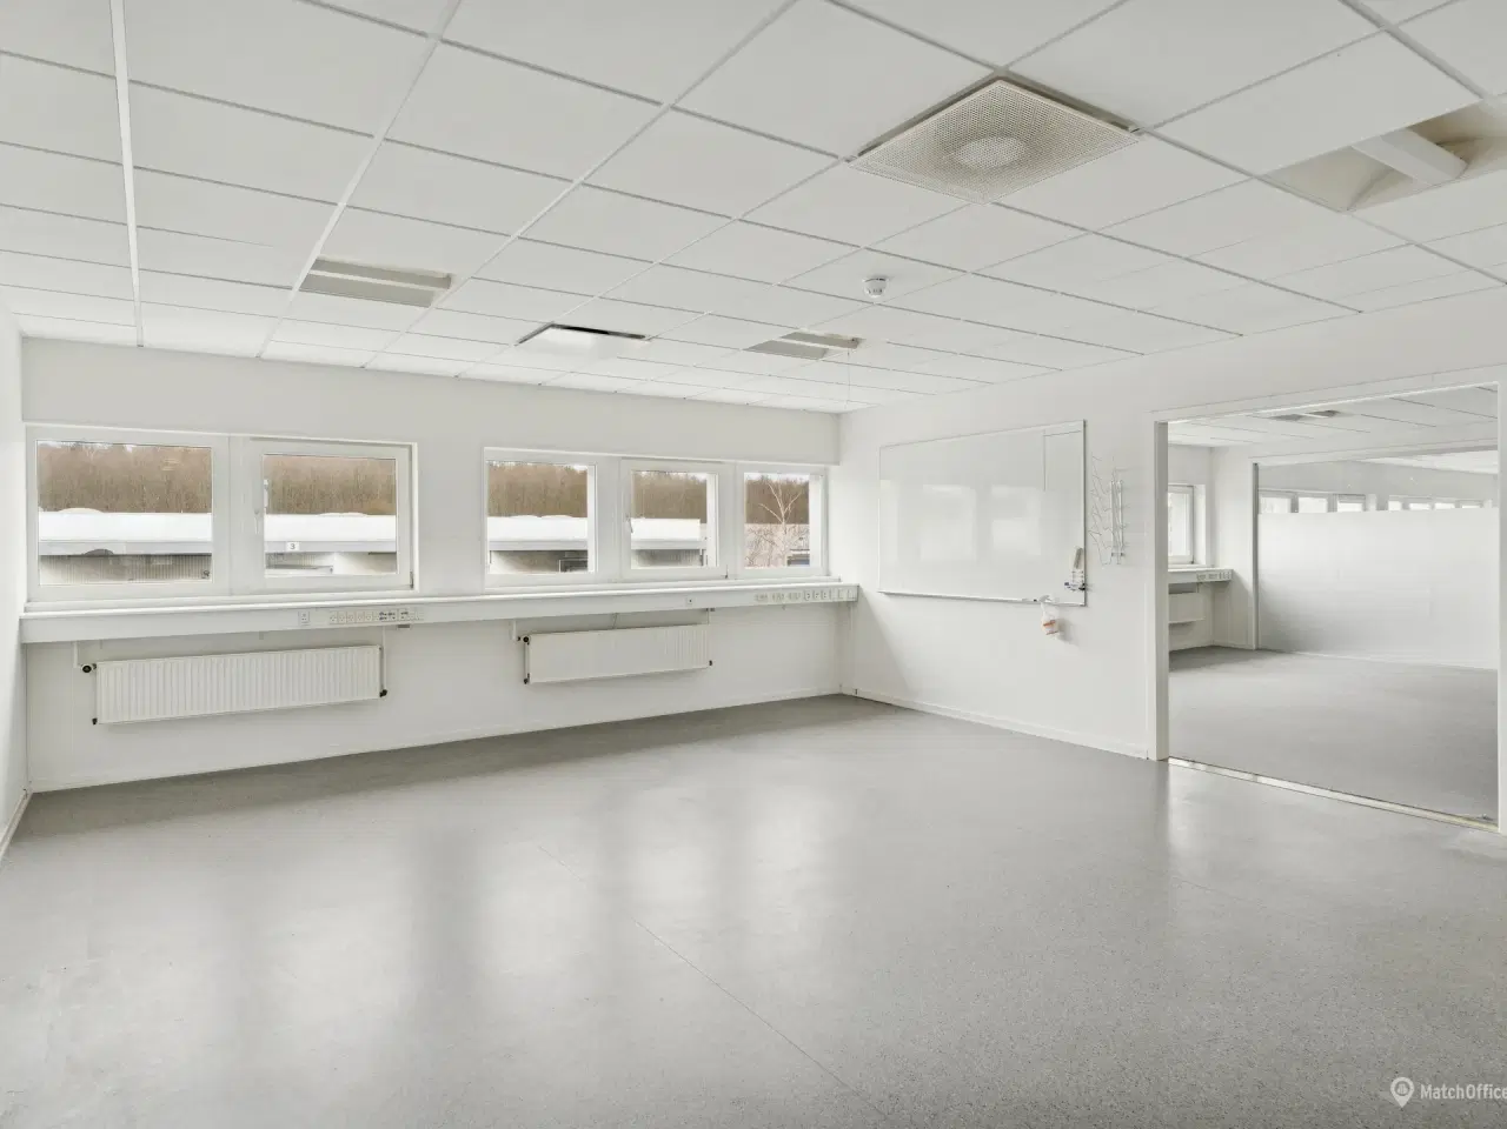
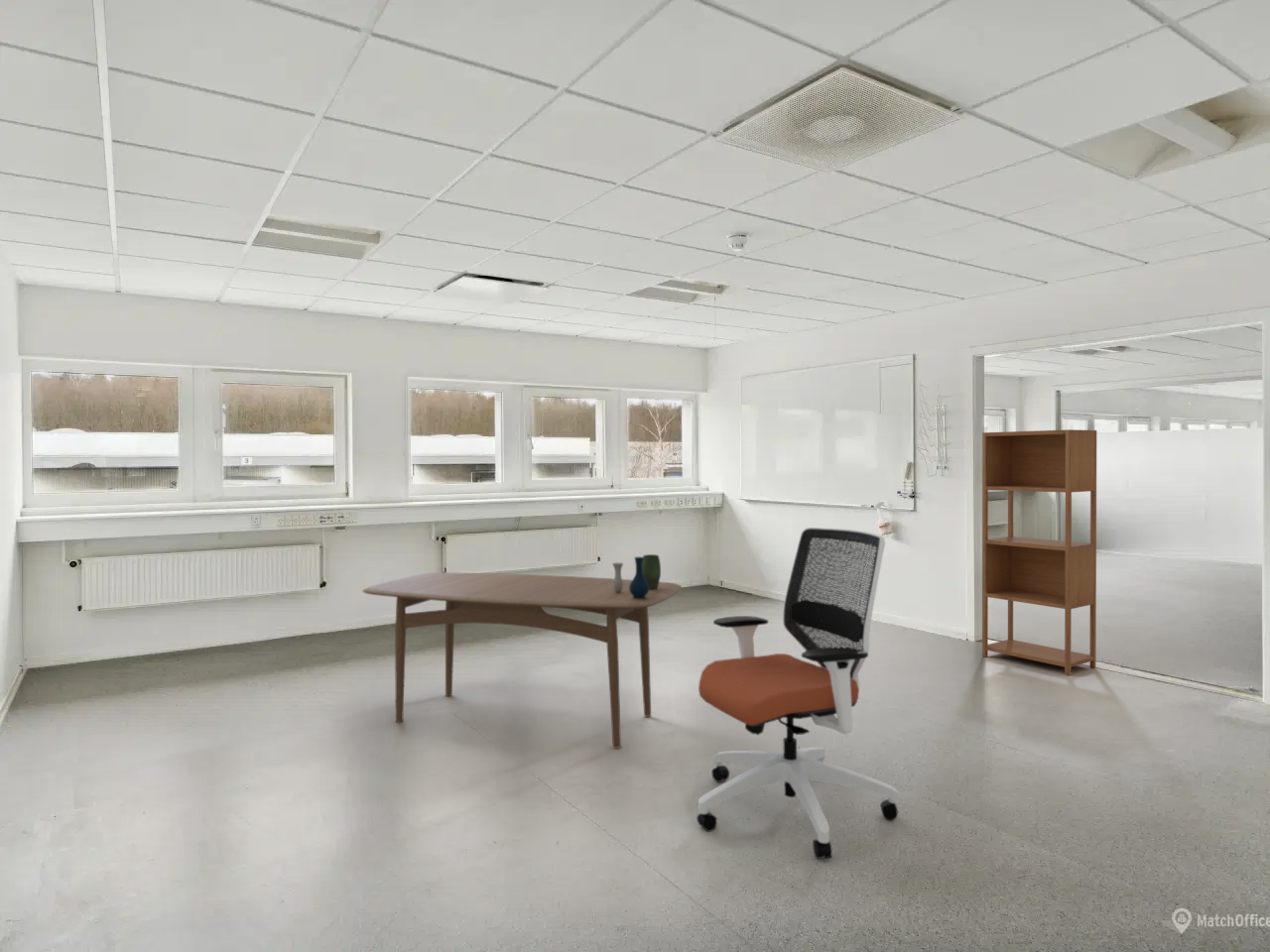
+ office chair (782, 672)
+ bookcase (1037, 546)
+ vase (636, 572)
+ dining table (524, 626)
